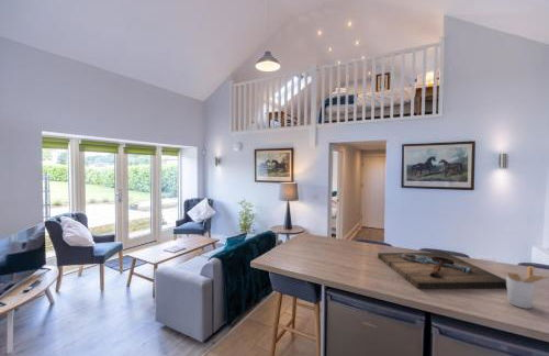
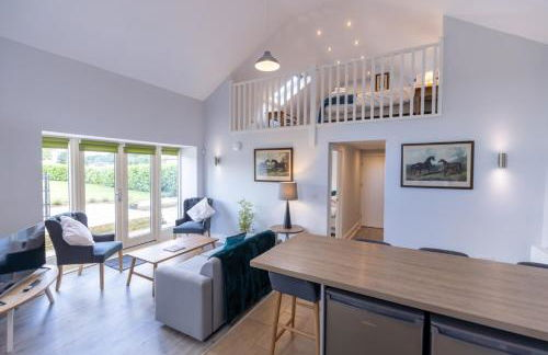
- utensil holder (525, 287)
- cutting board (434, 264)
